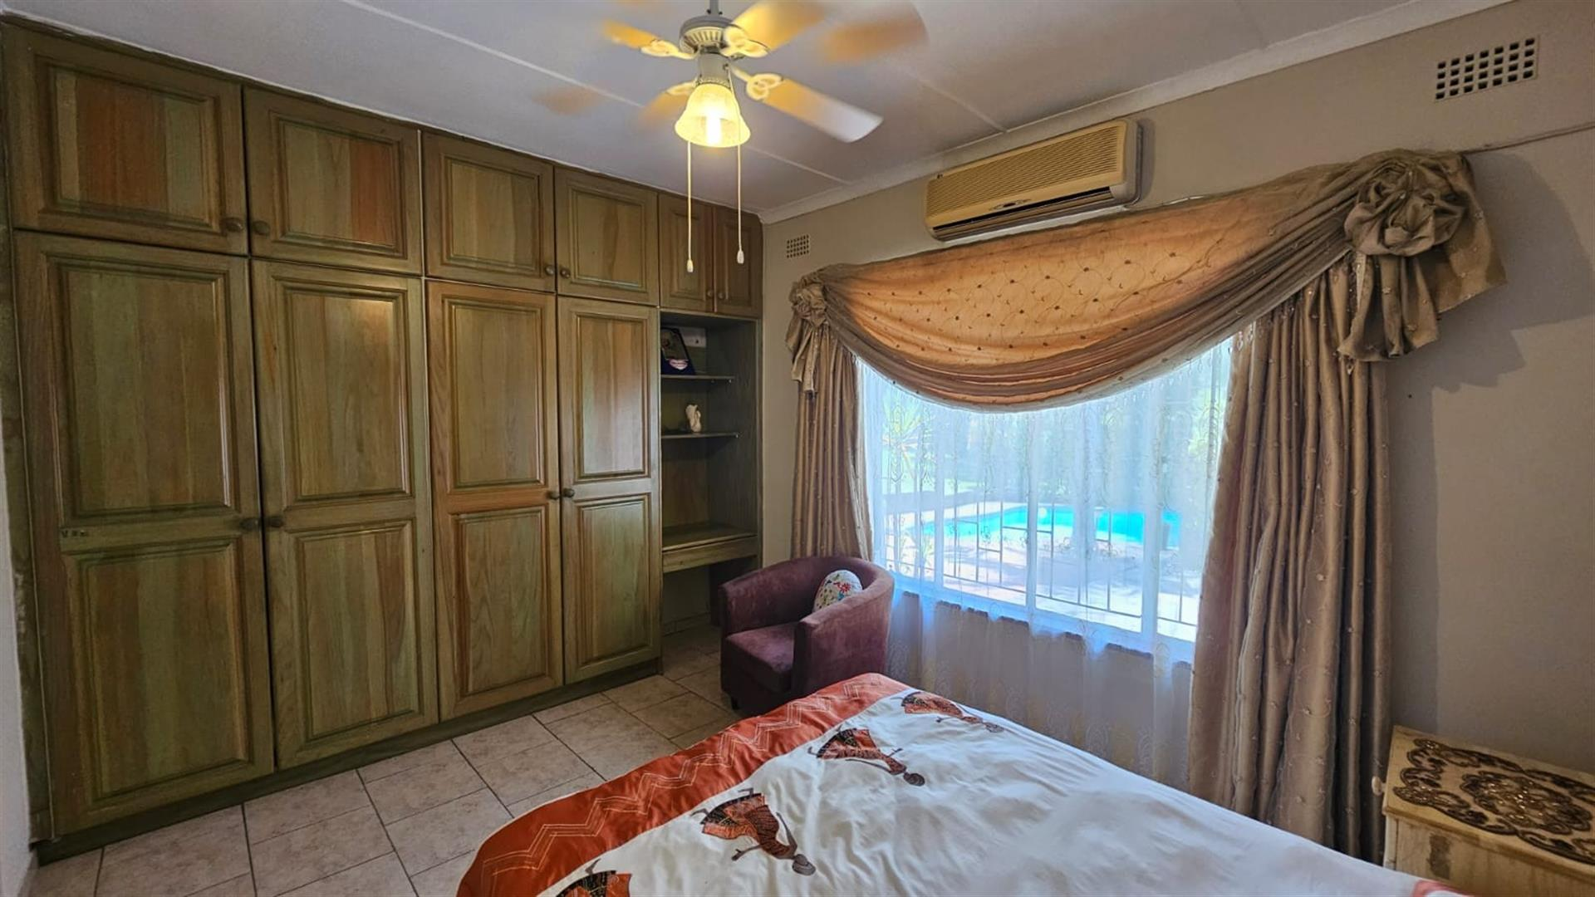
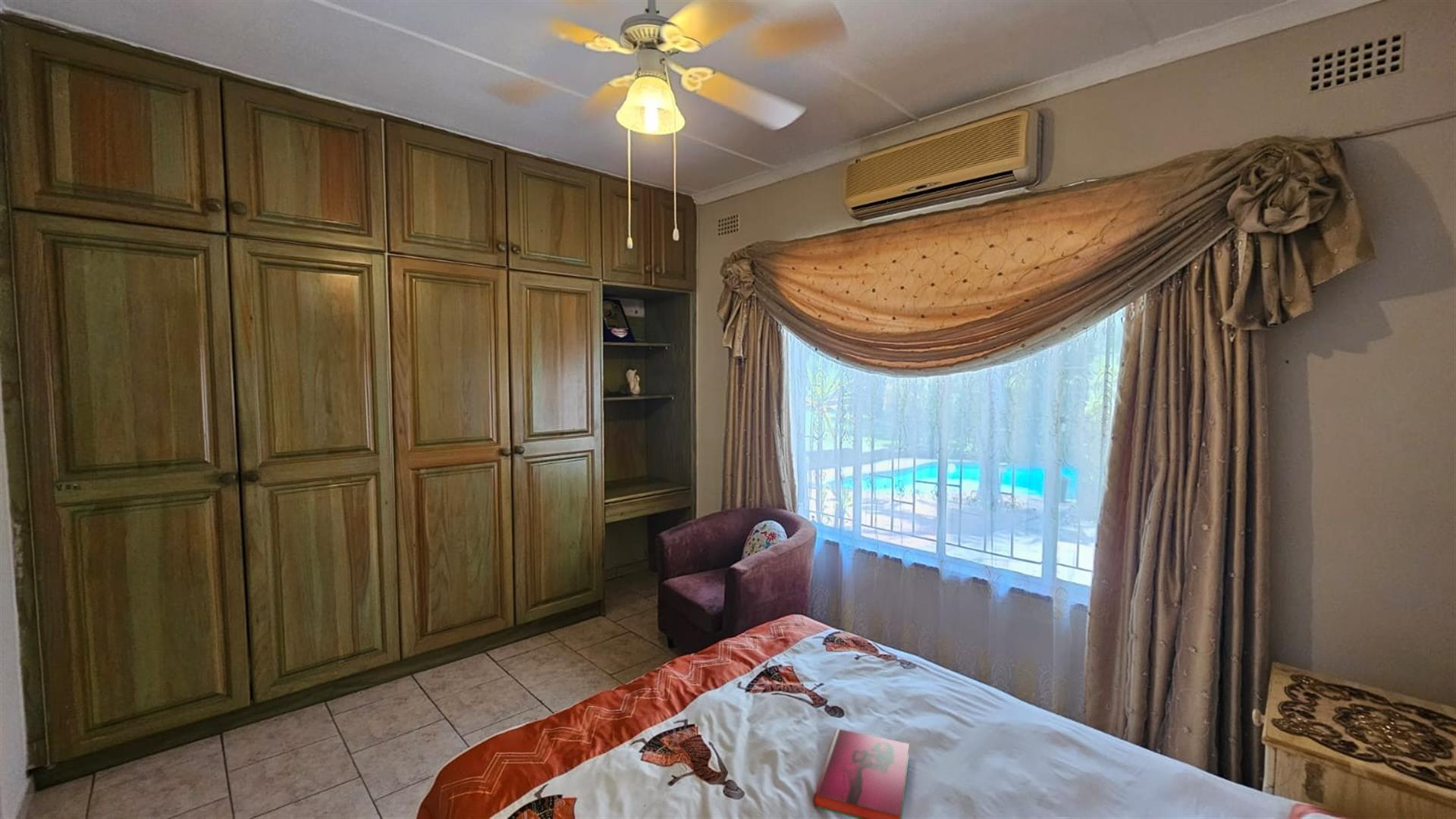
+ hardback book (864, 773)
